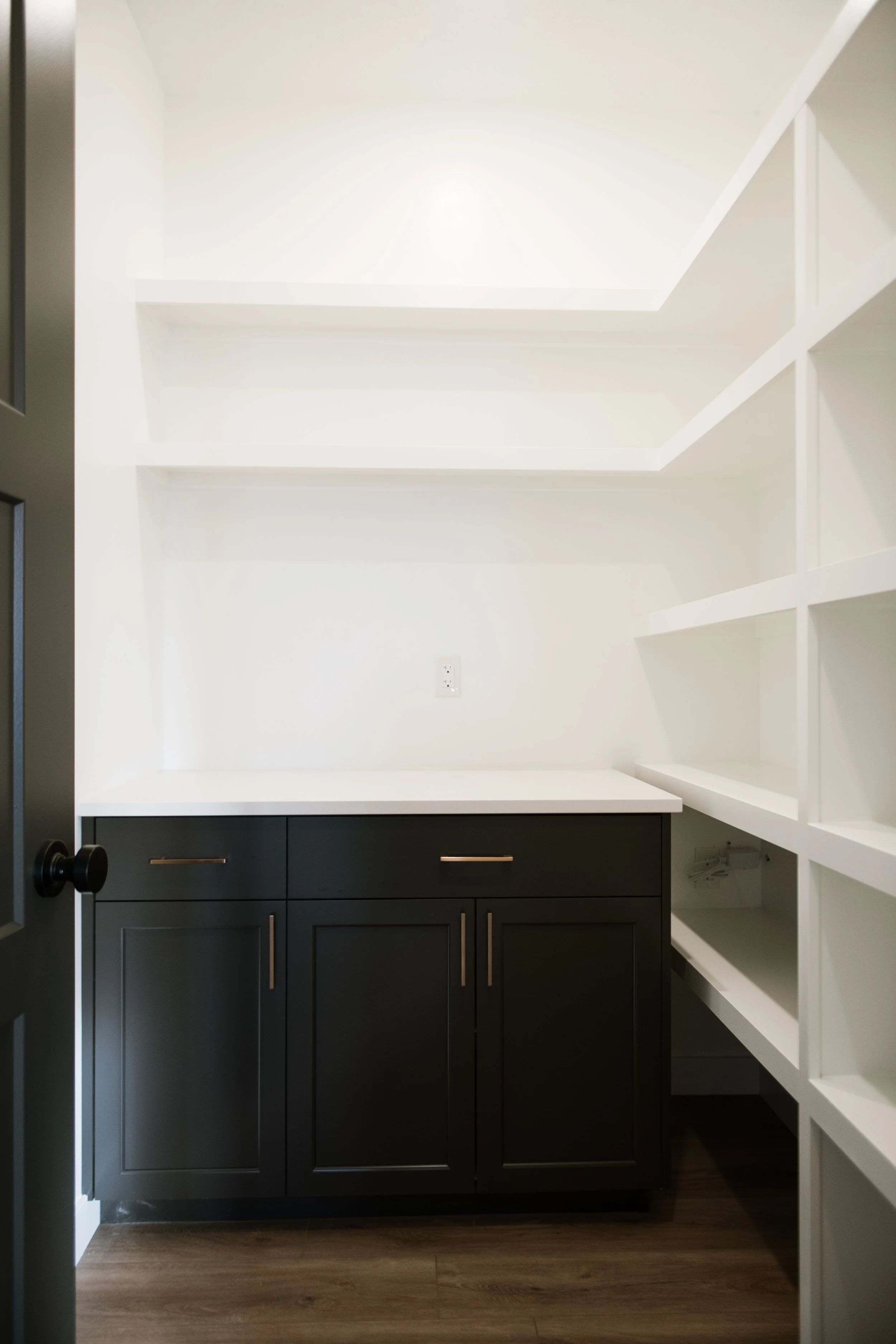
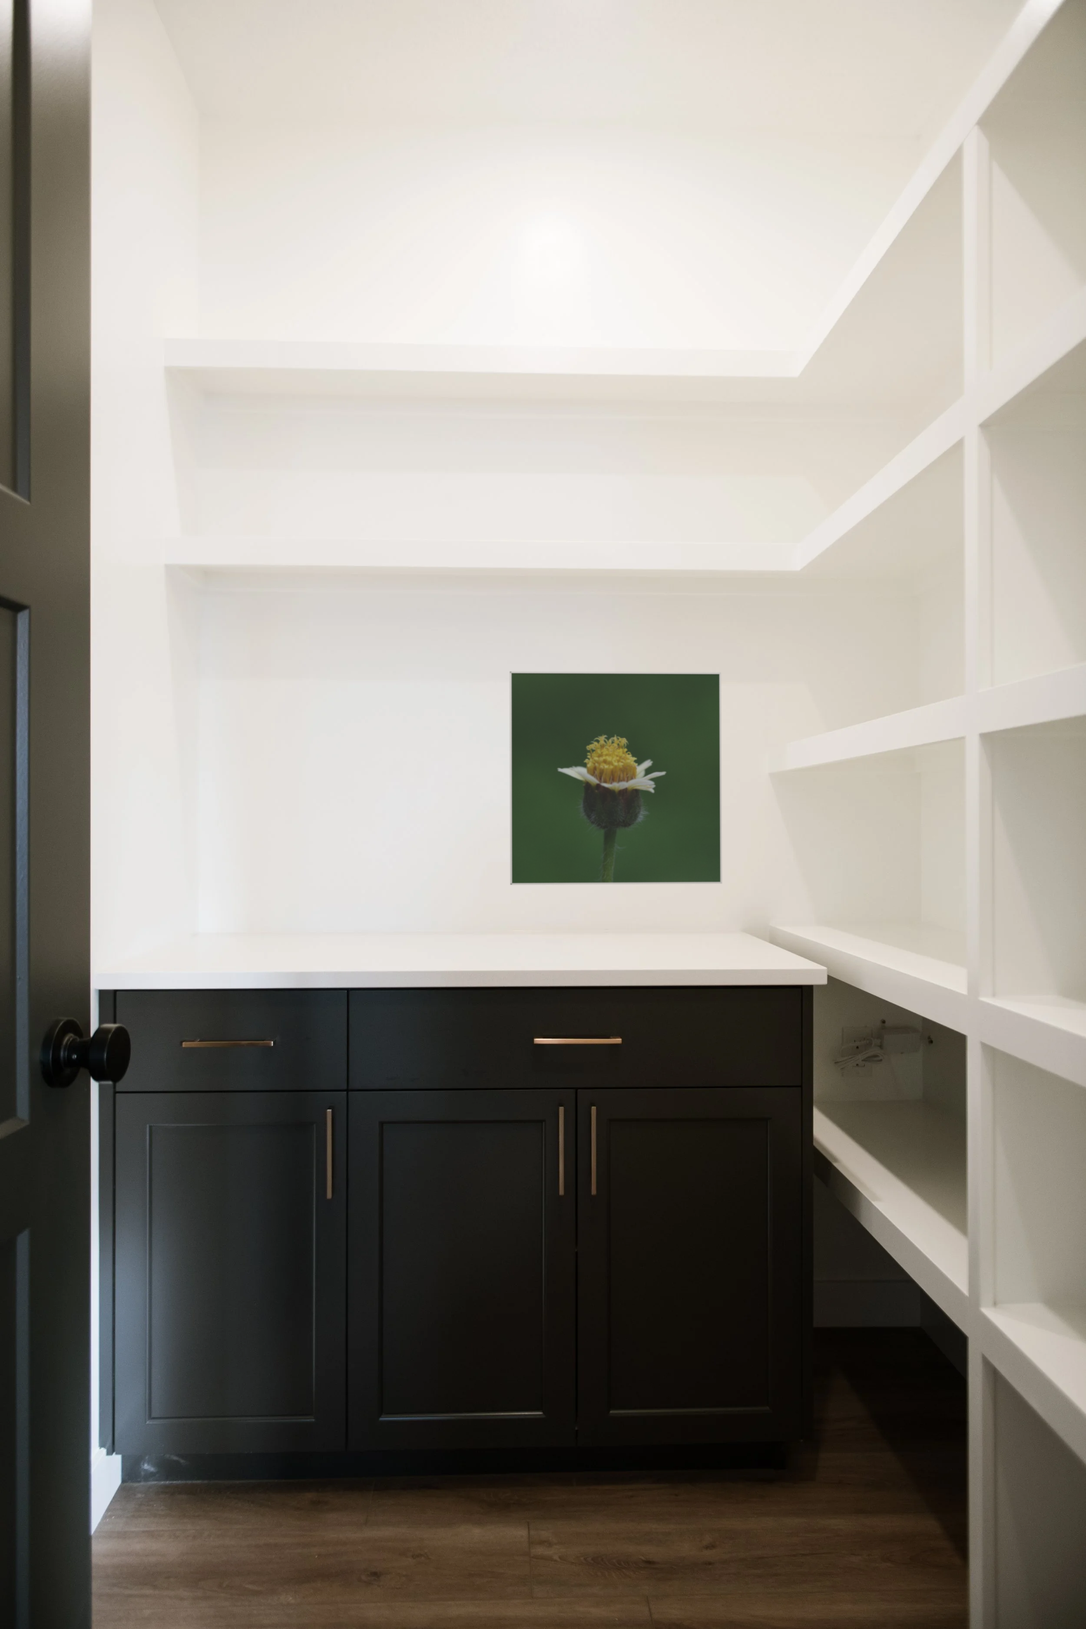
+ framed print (616, 778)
